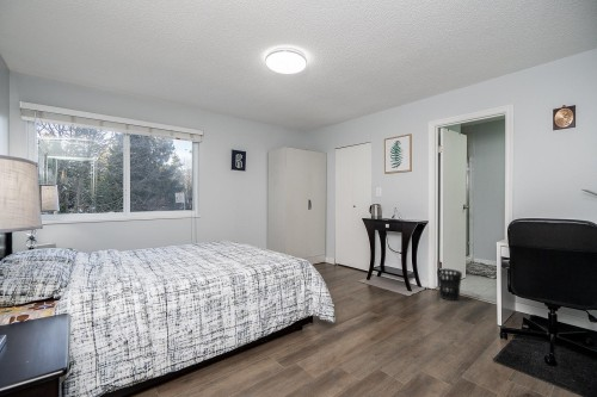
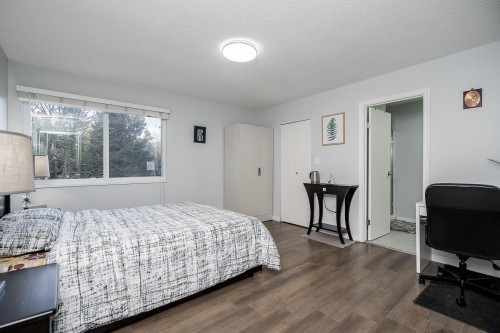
- wastebasket (449, 284)
